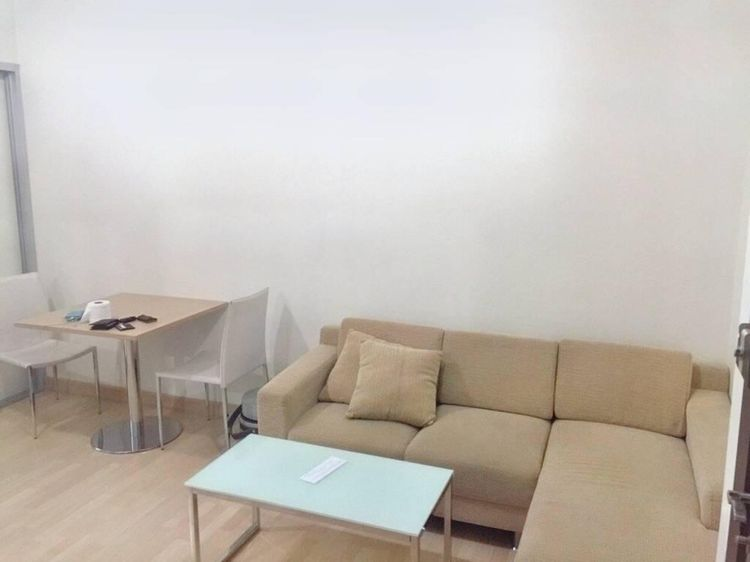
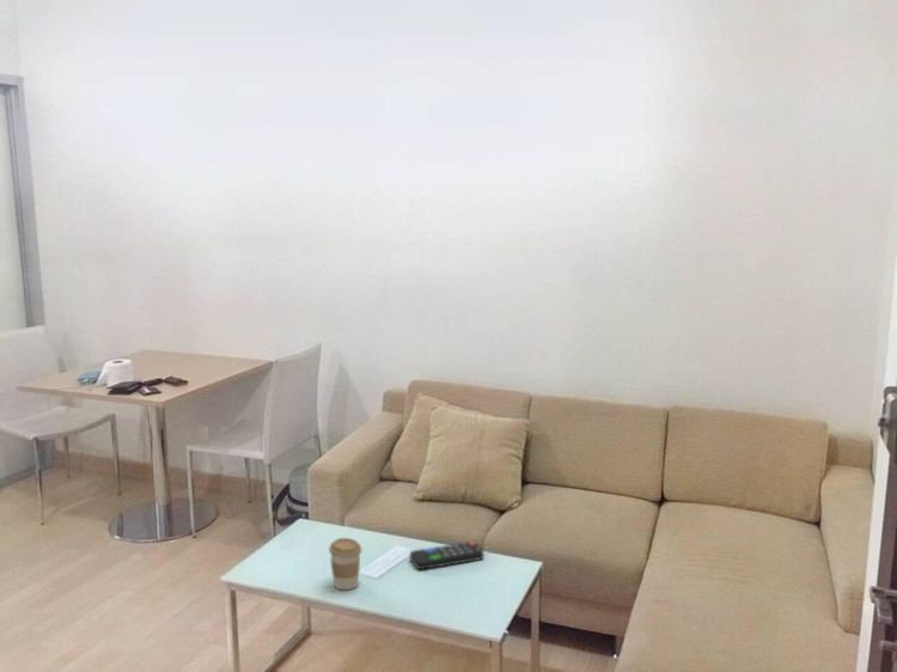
+ remote control (446, 554)
+ coffee cup (346, 563)
